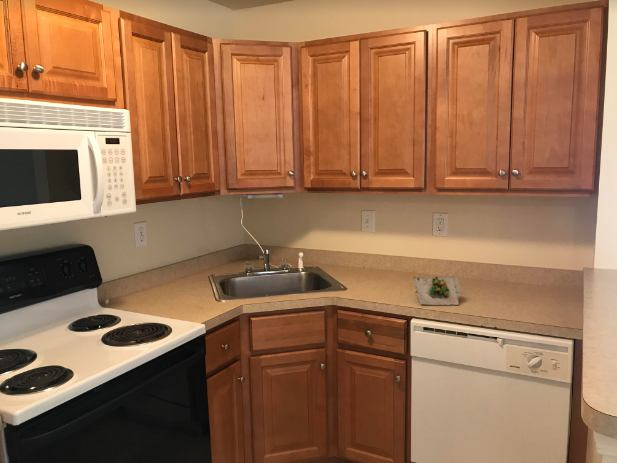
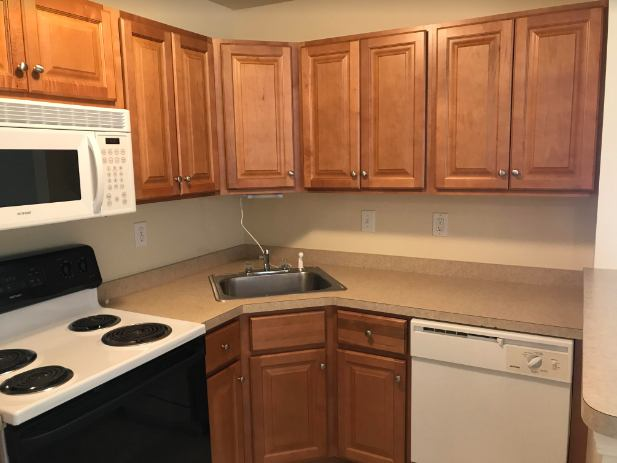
- succulent plant (438, 288)
